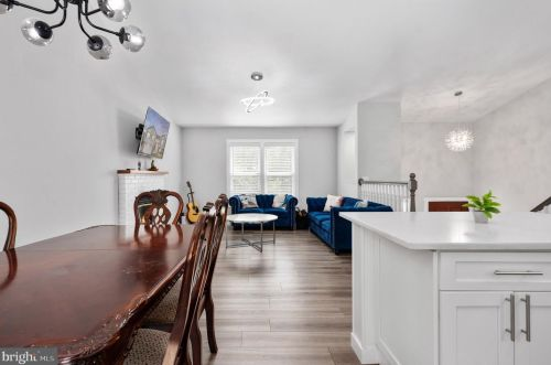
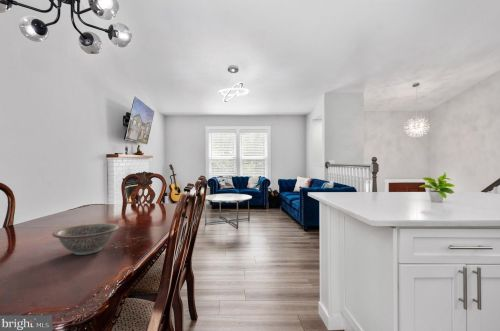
+ decorative bowl (87, 240)
